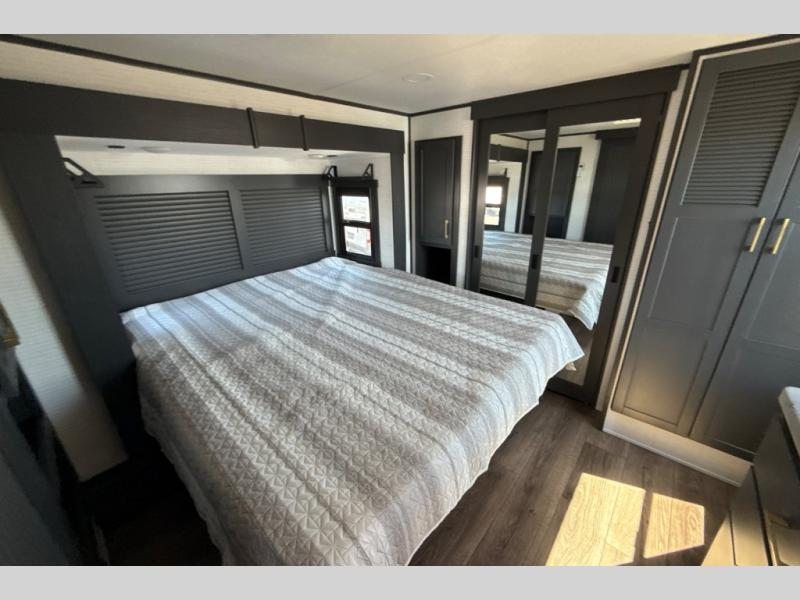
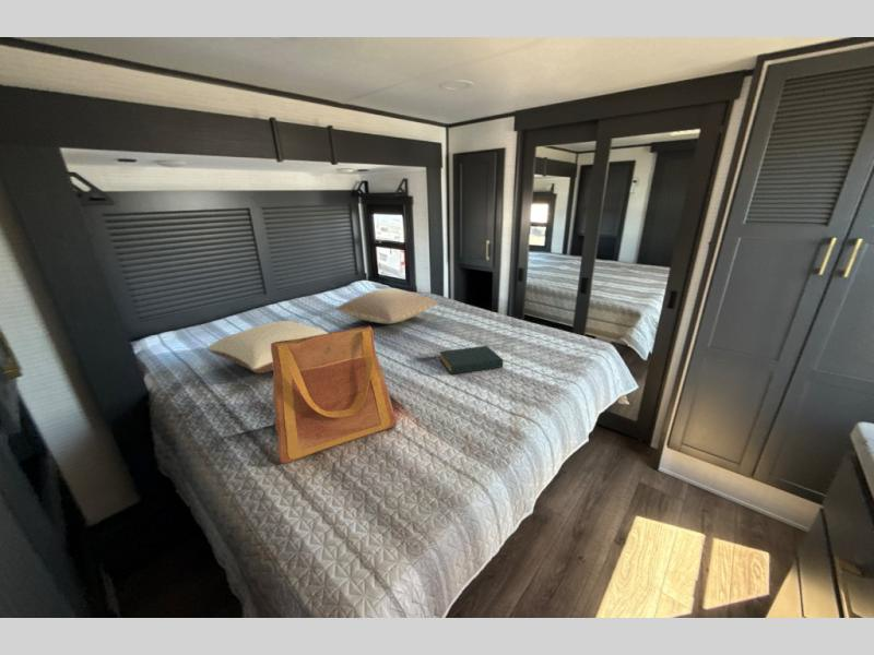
+ pillow (388, 306)
+ pillow (272, 342)
+ tote bag (331, 384)
+ hardback book (470, 359)
